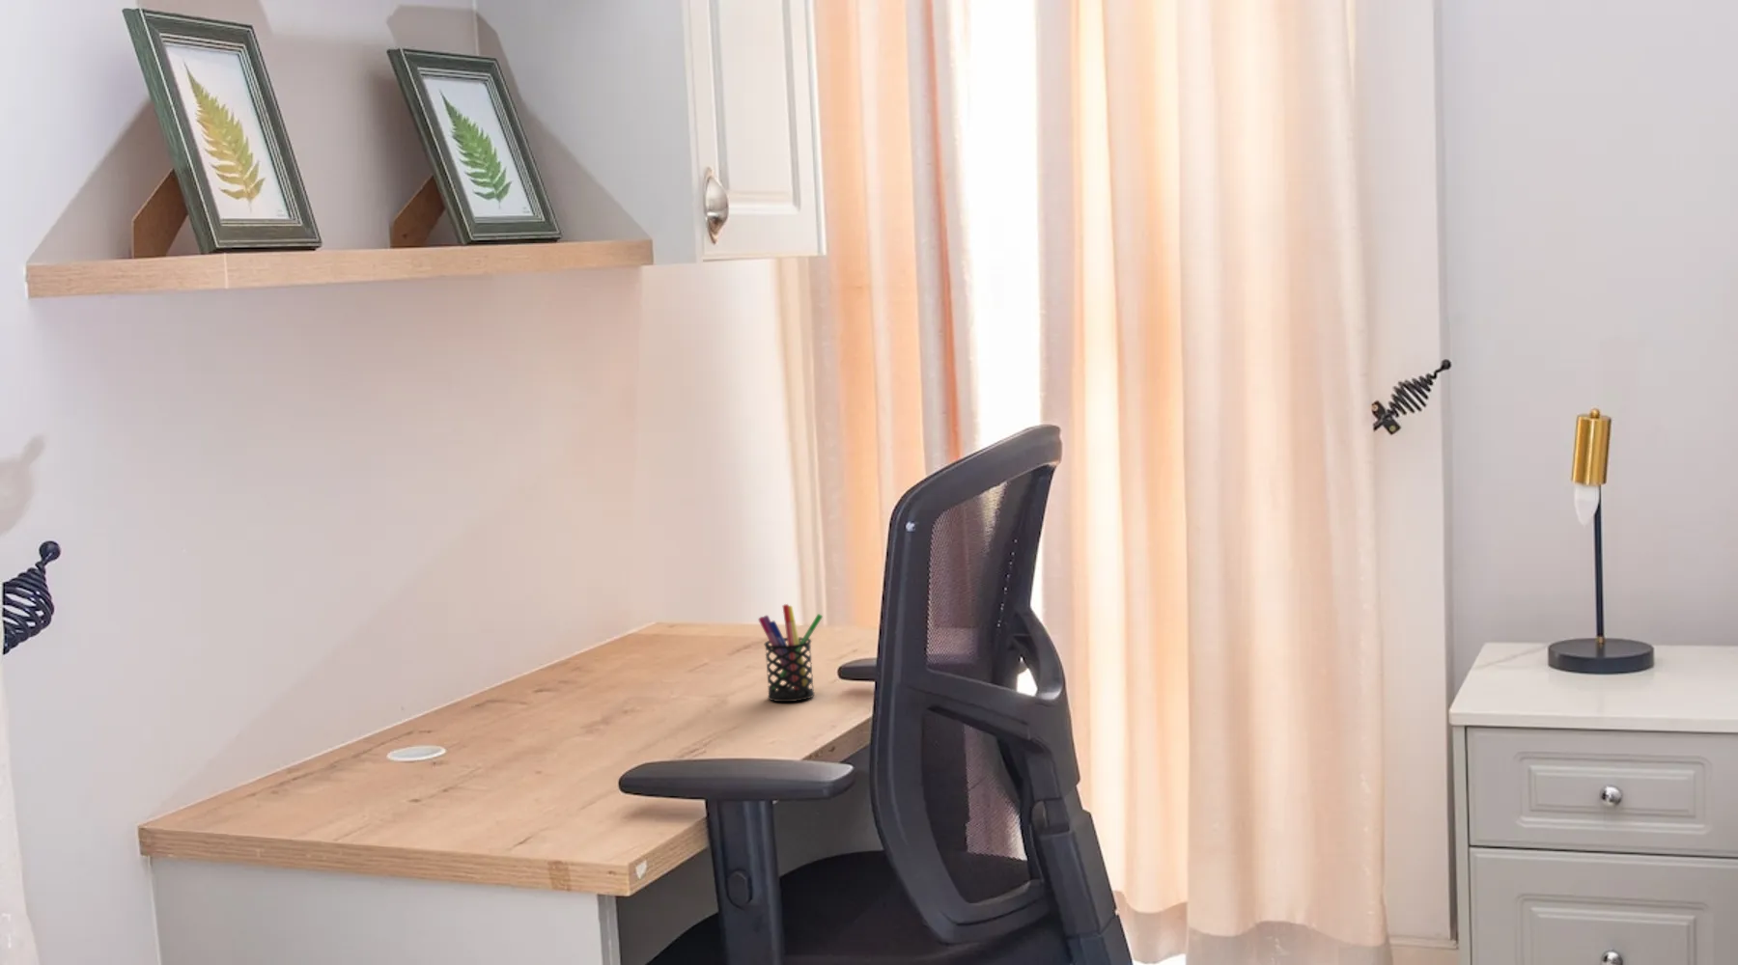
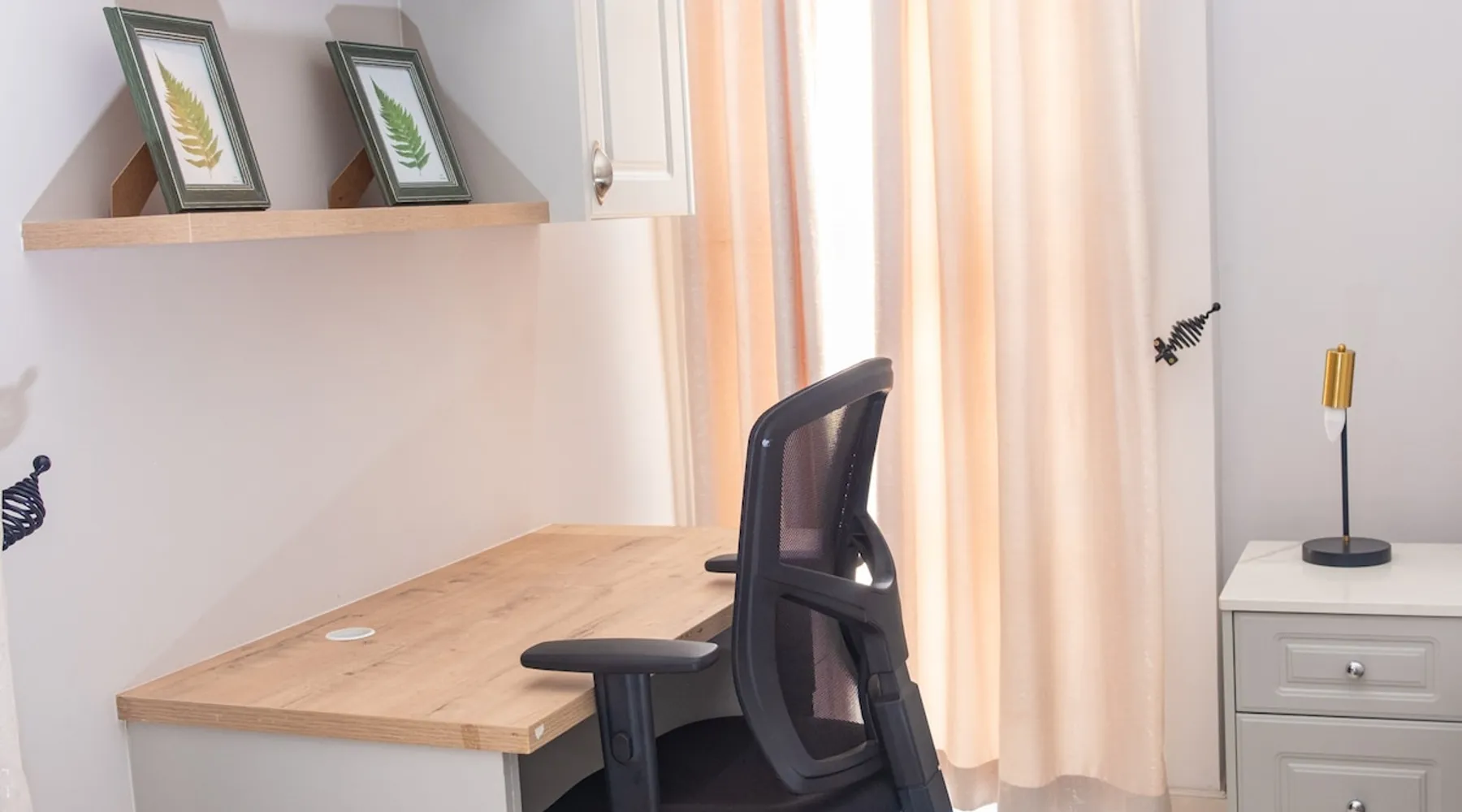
- pen holder (794, 649)
